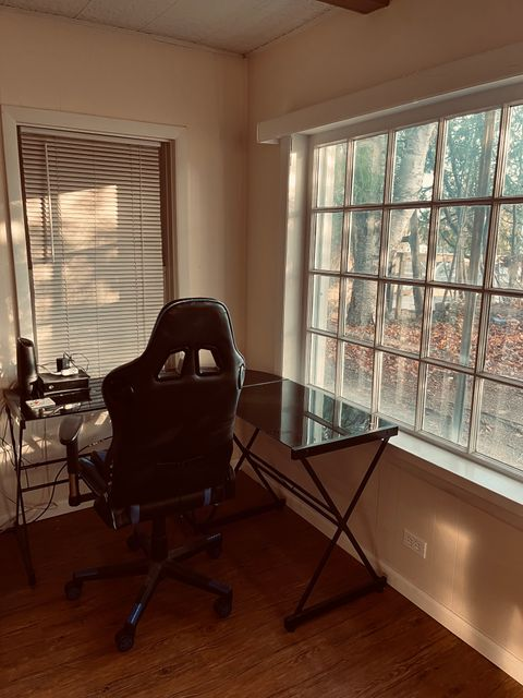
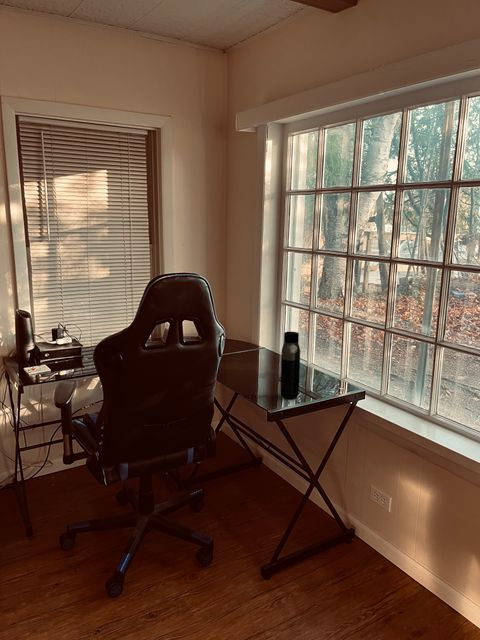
+ water bottle (290, 365)
